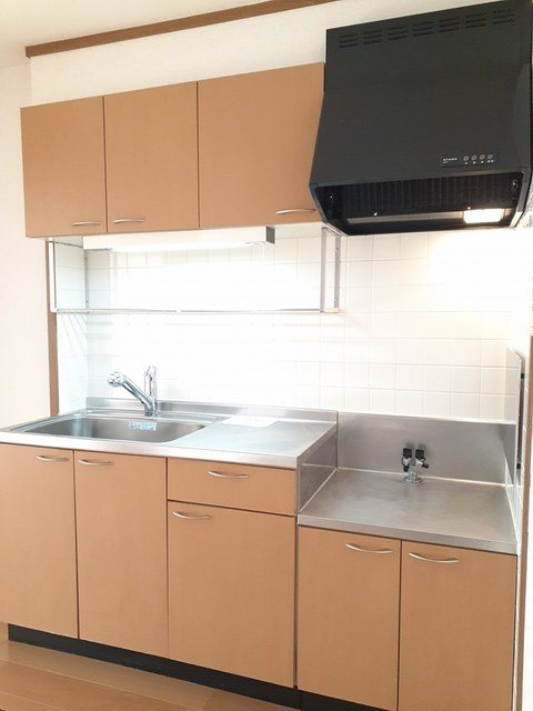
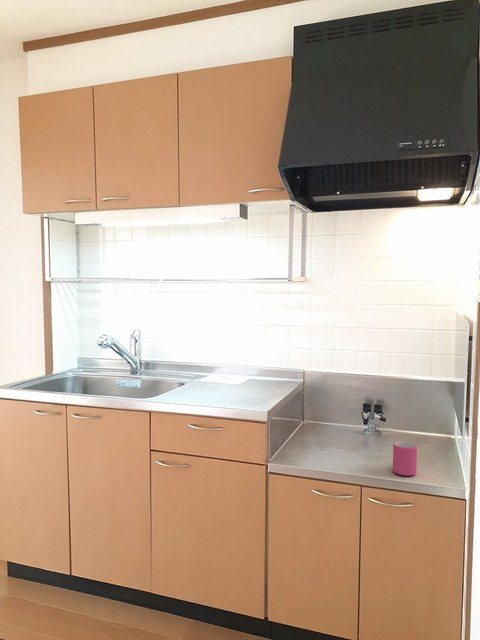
+ mug (403, 457)
